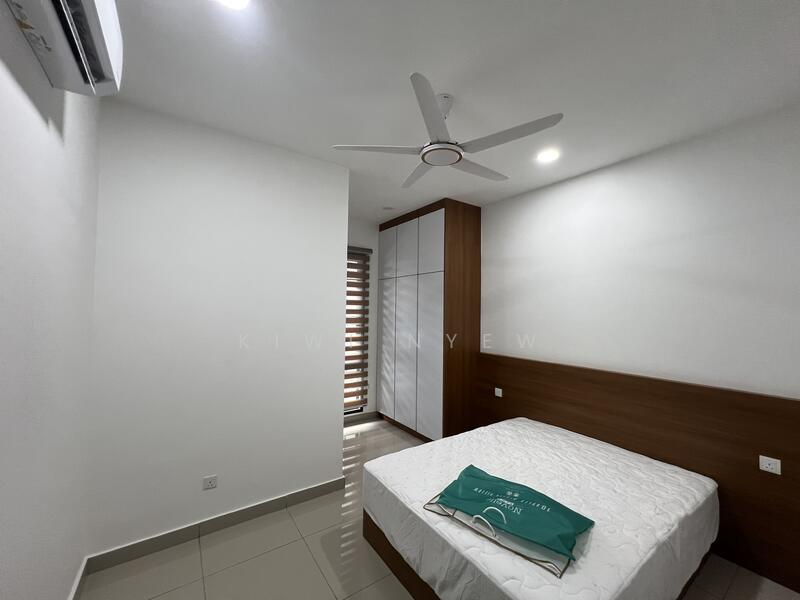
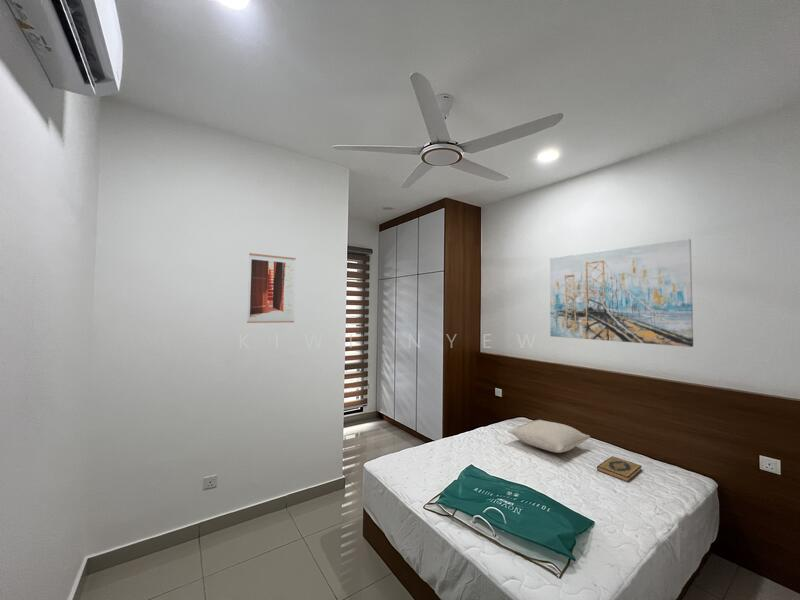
+ hardback book (619, 468)
+ wall art (272, 289)
+ wall art (610, 295)
+ pillow (547, 434)
